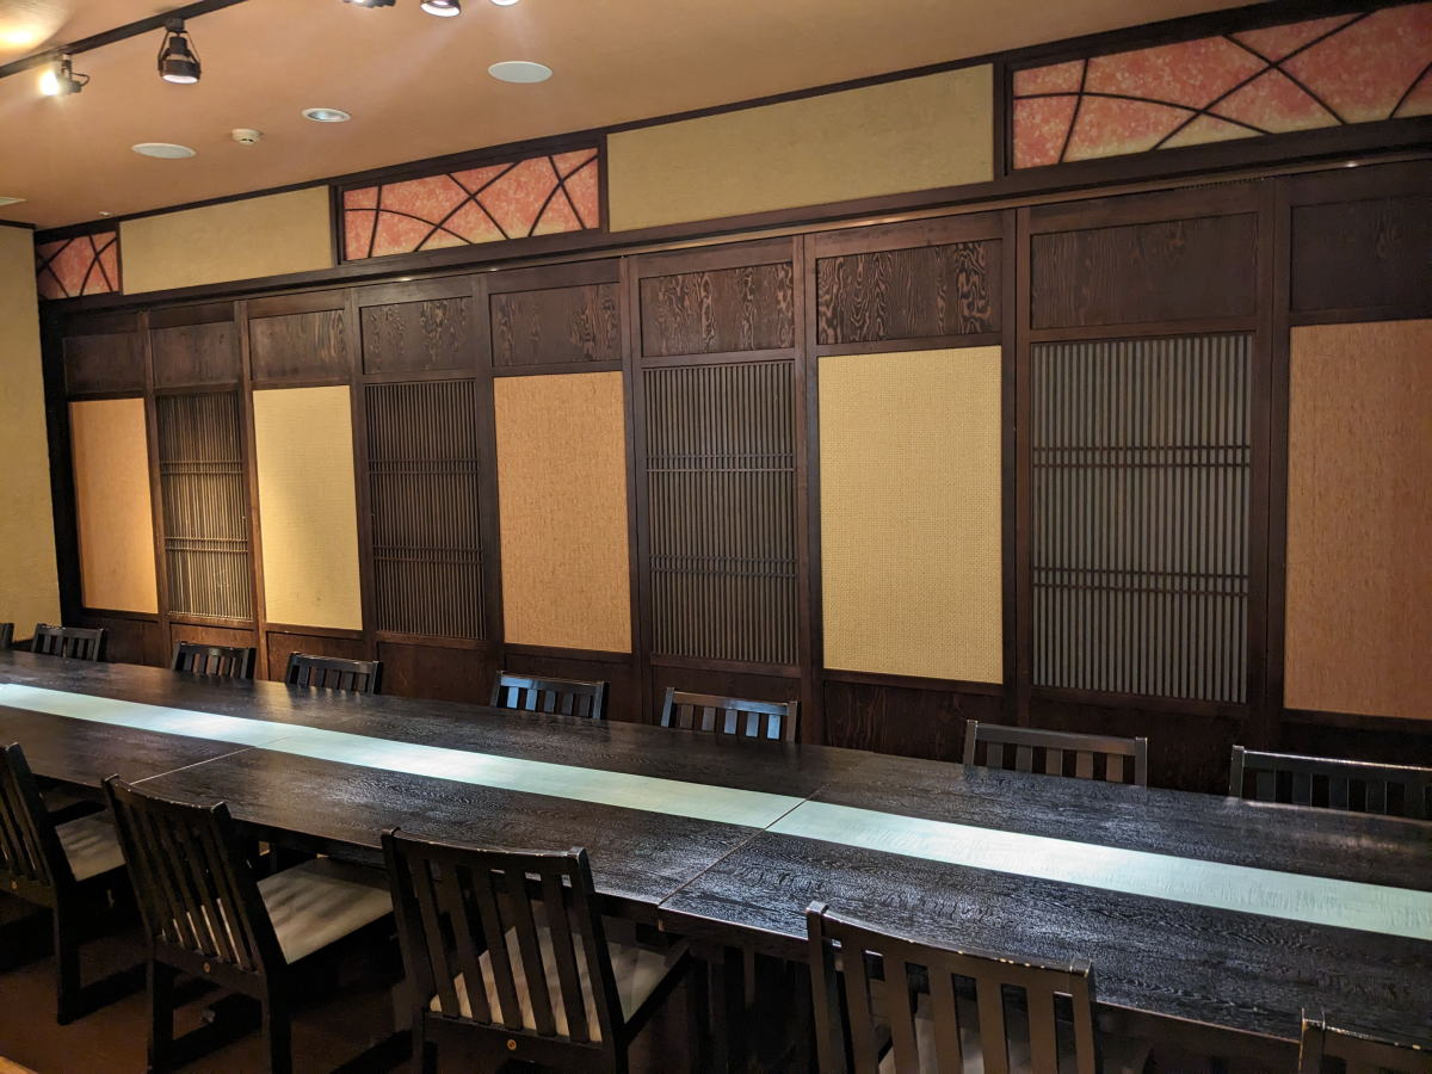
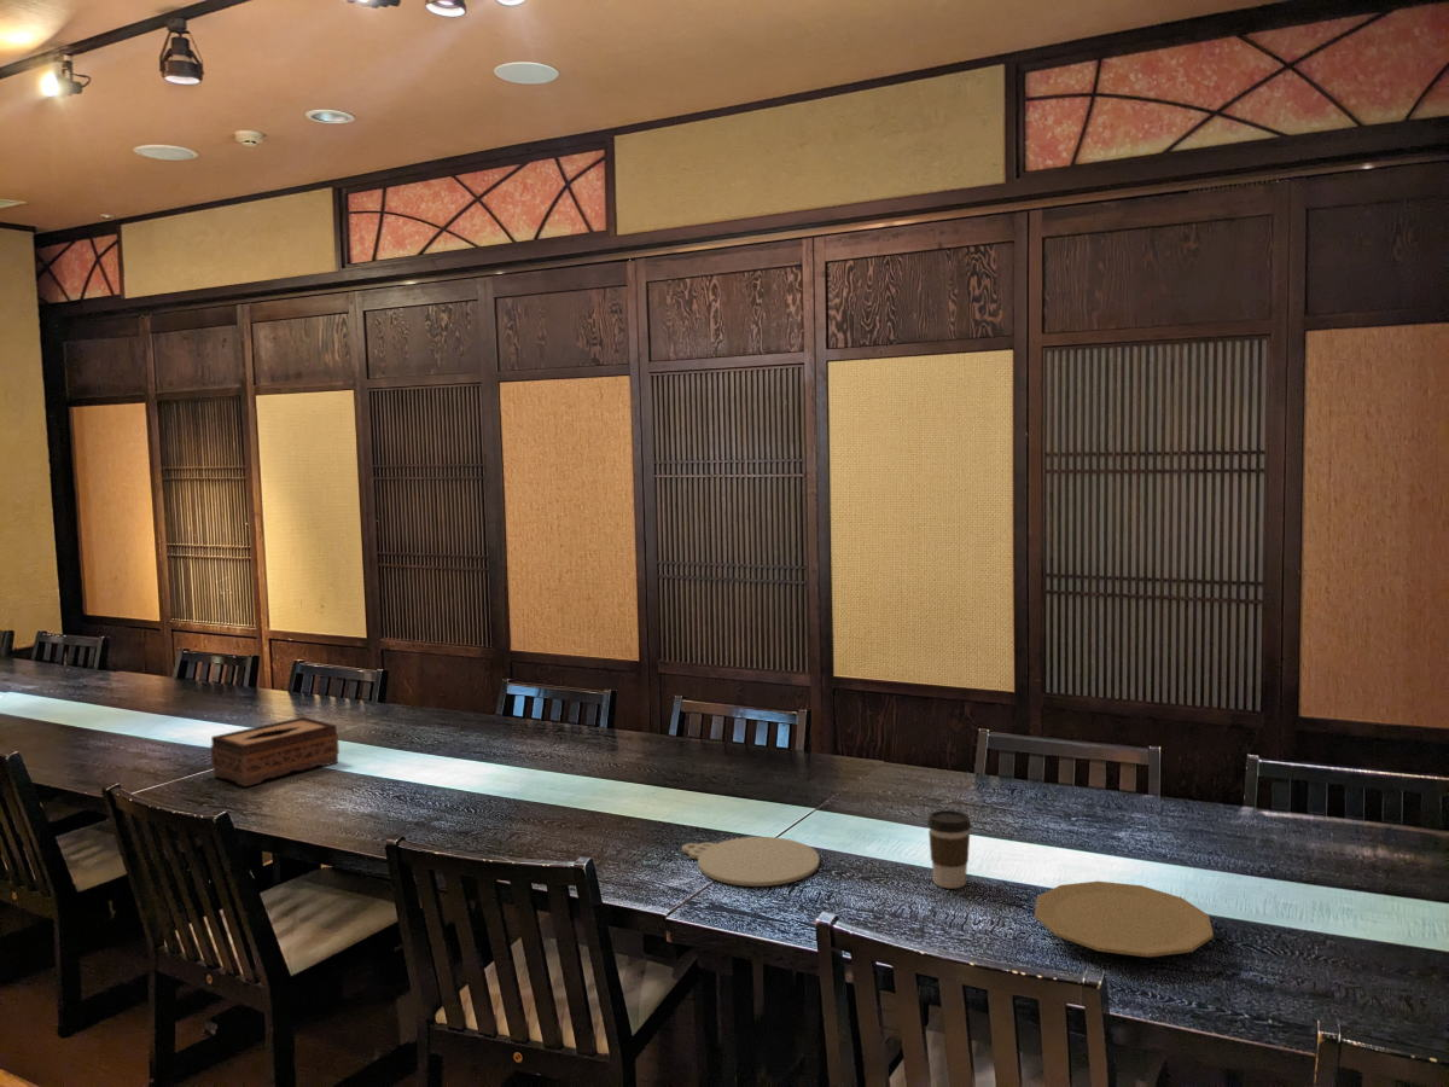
+ plate (1121, 923)
+ plate (746, 858)
+ coffee cup (949, 849)
+ tissue box (275, 749)
